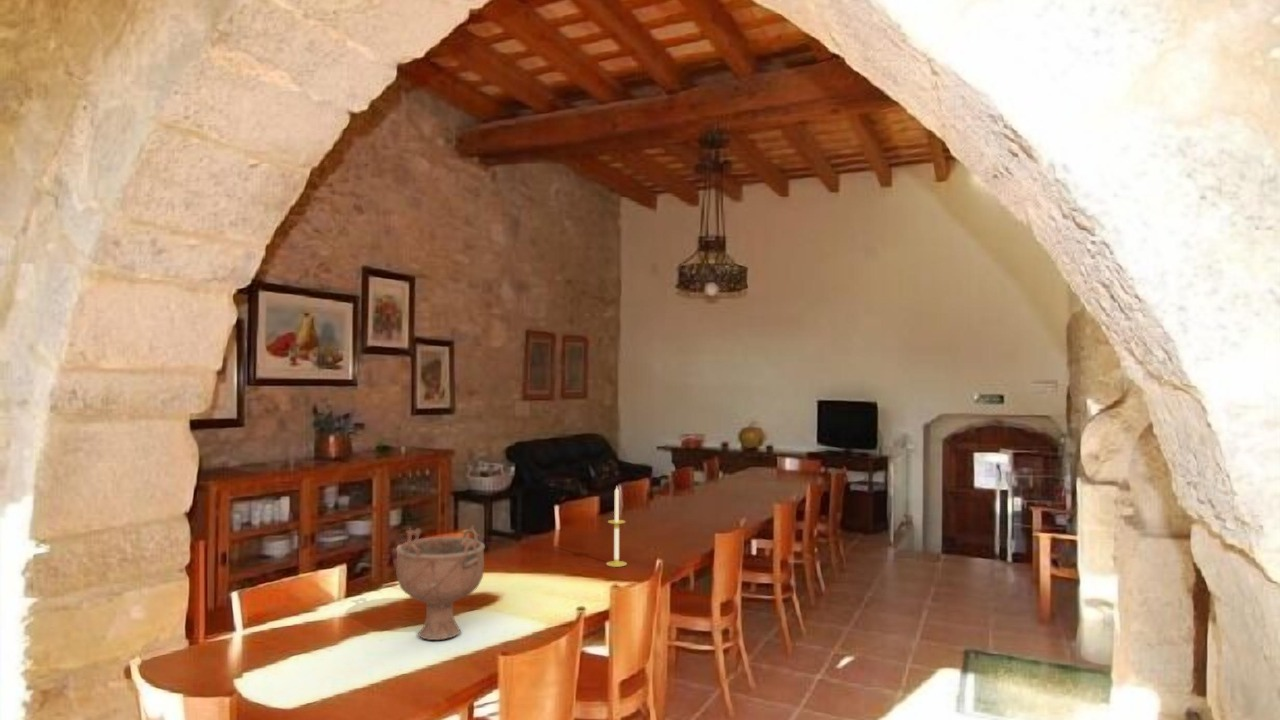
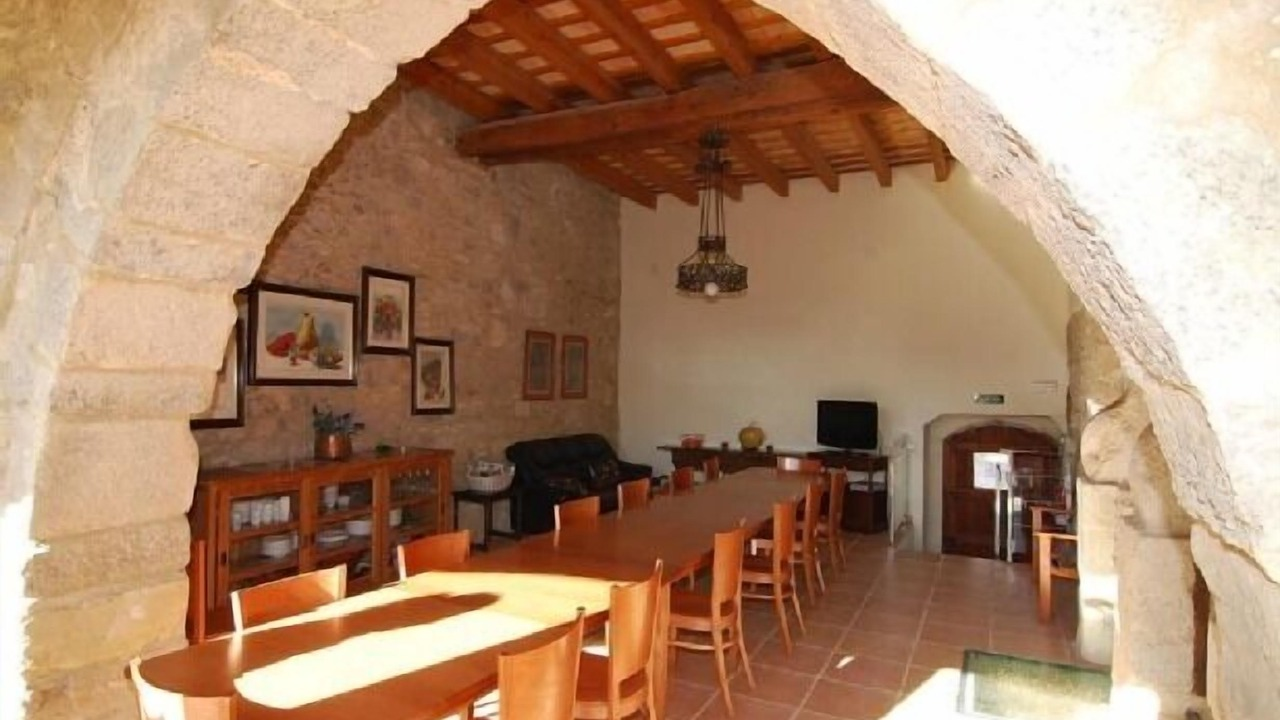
- candle (616, 524)
- decorative bowl (440, 583)
